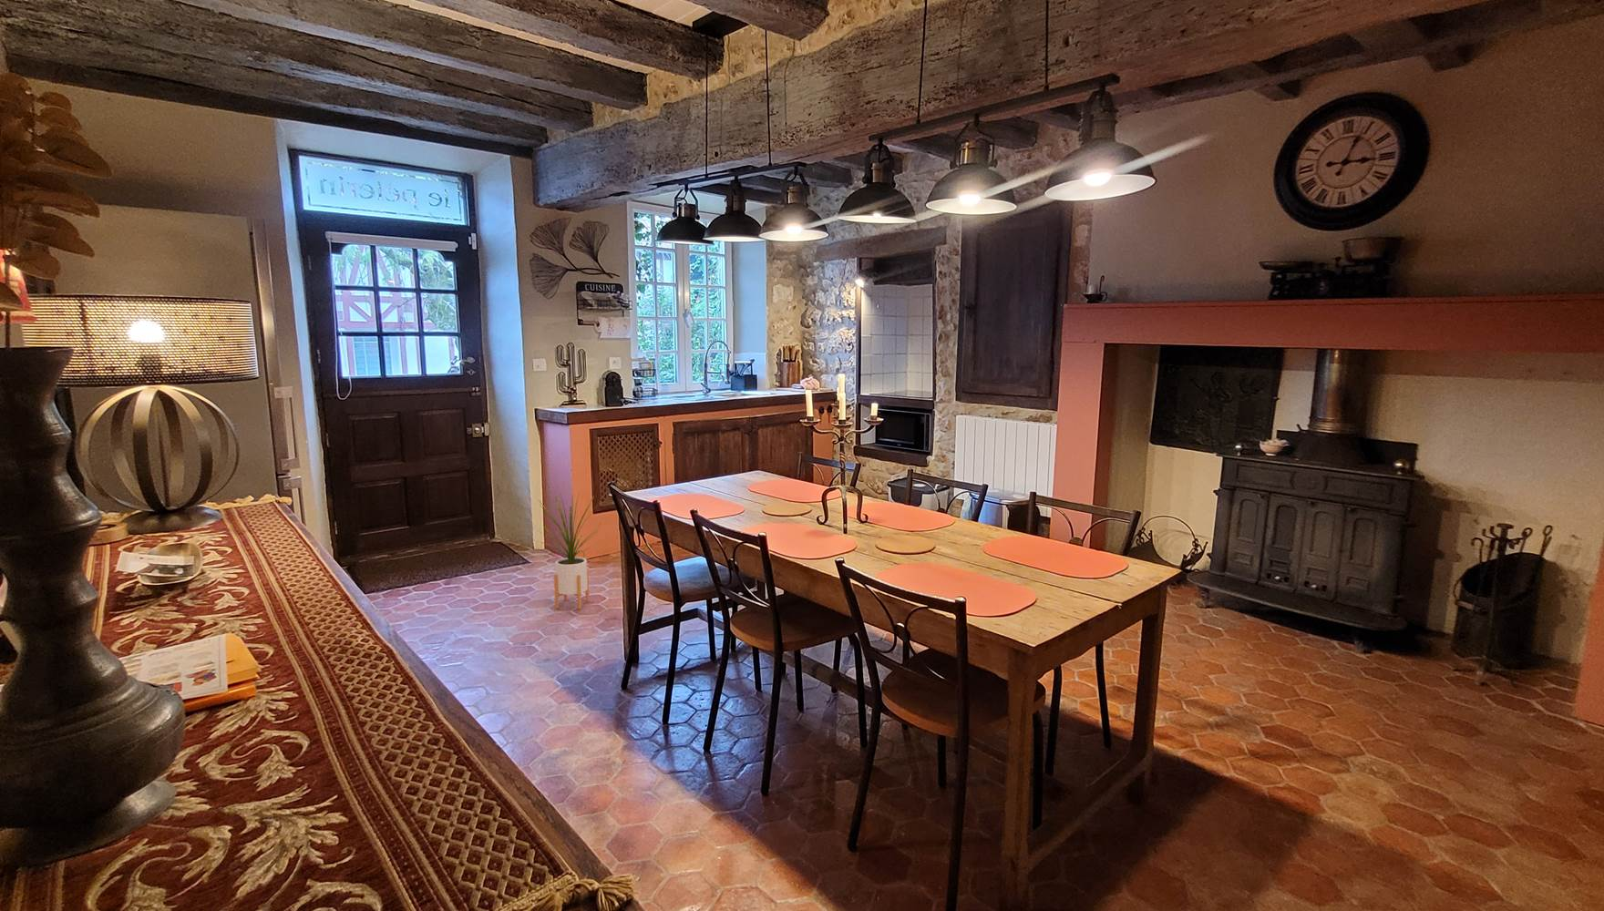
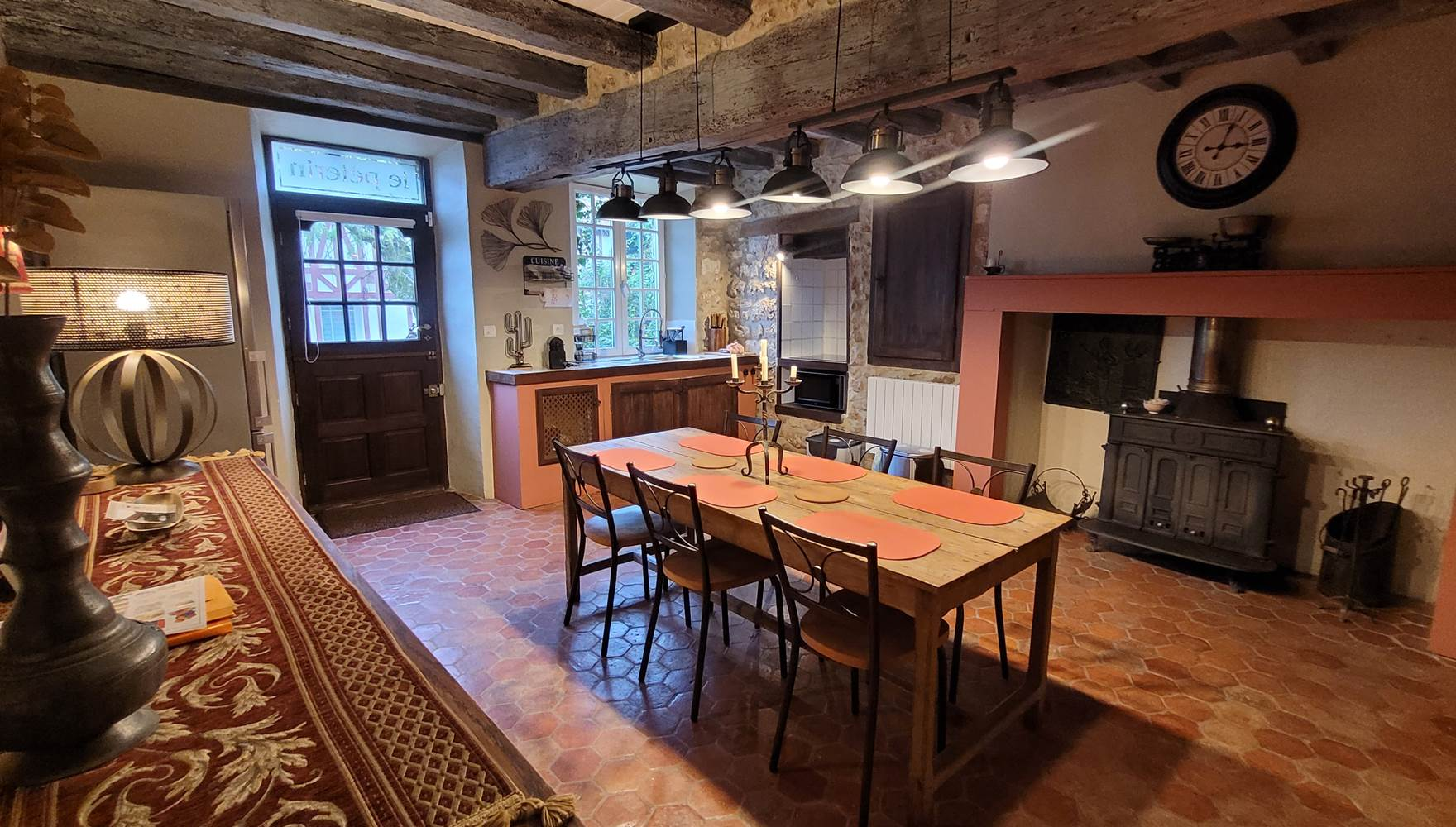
- house plant (571, 546)
